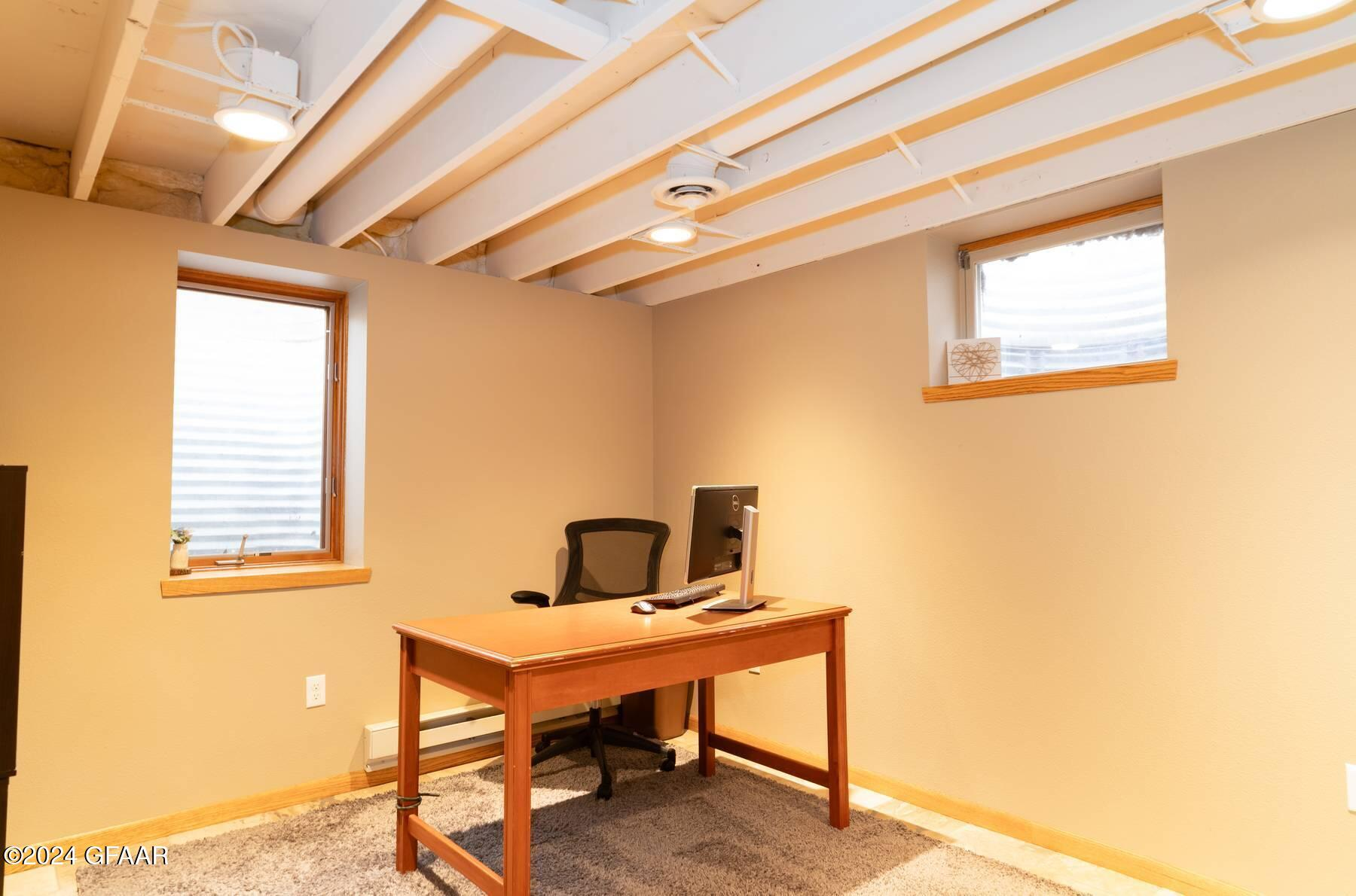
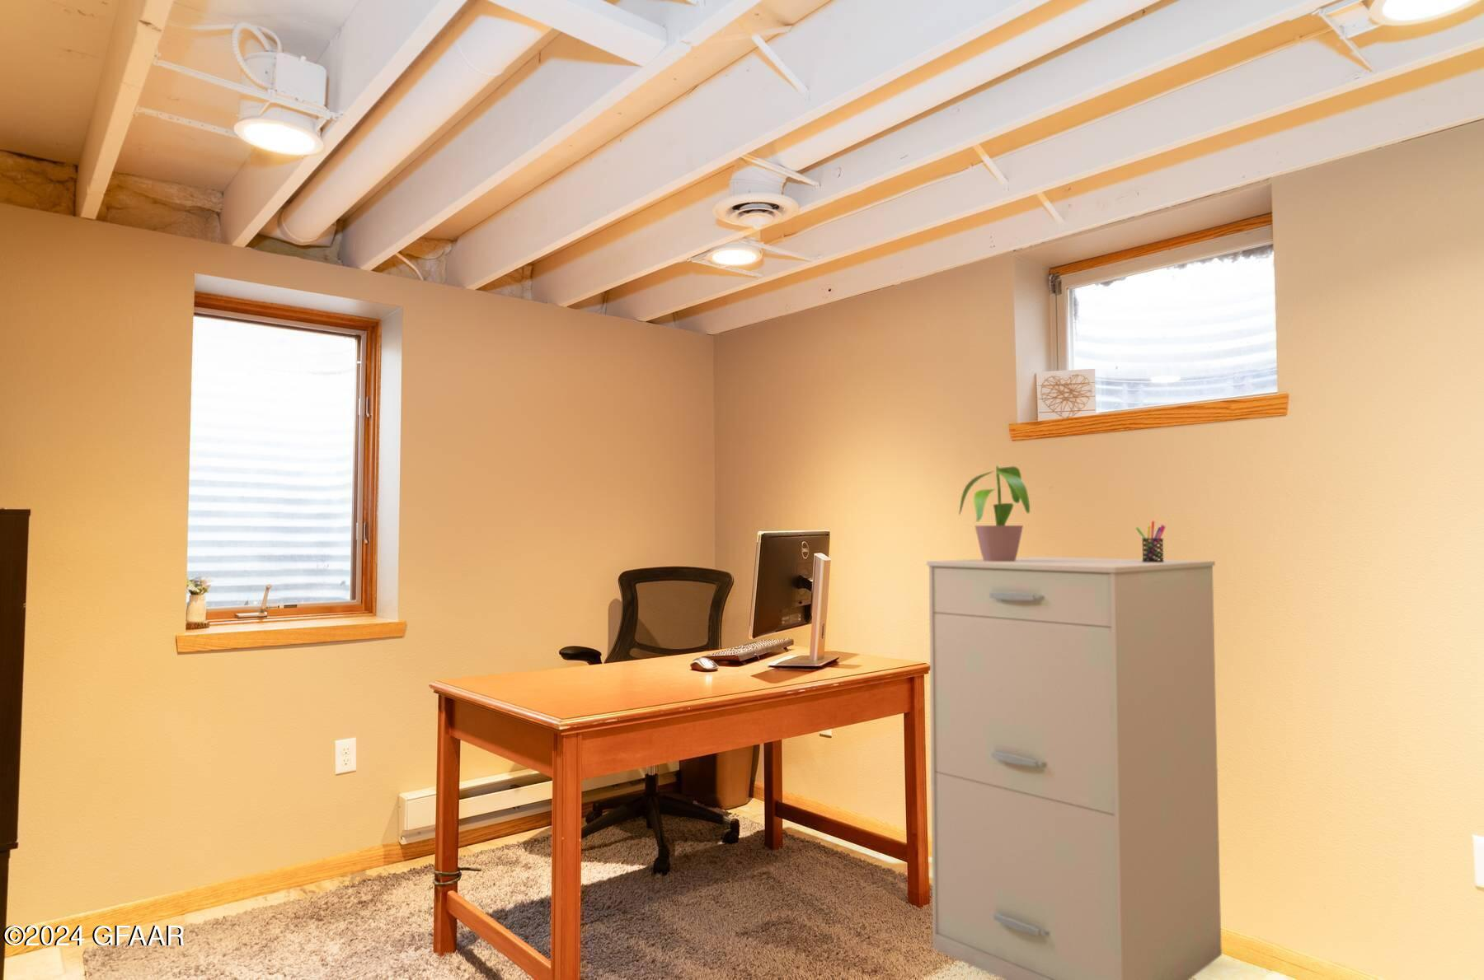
+ pen holder (1150, 540)
+ filing cabinet (1071, 755)
+ potted plant (998, 512)
